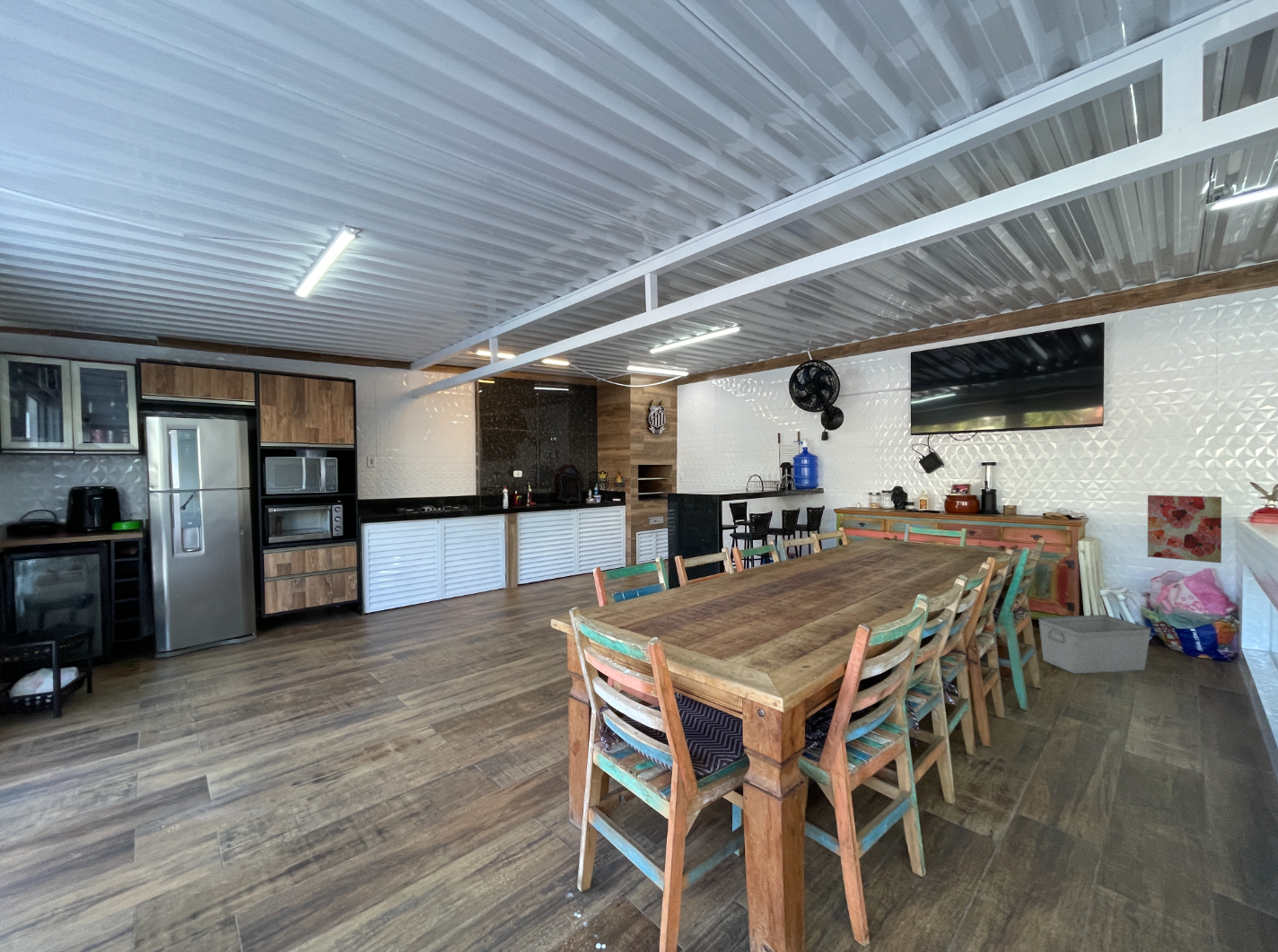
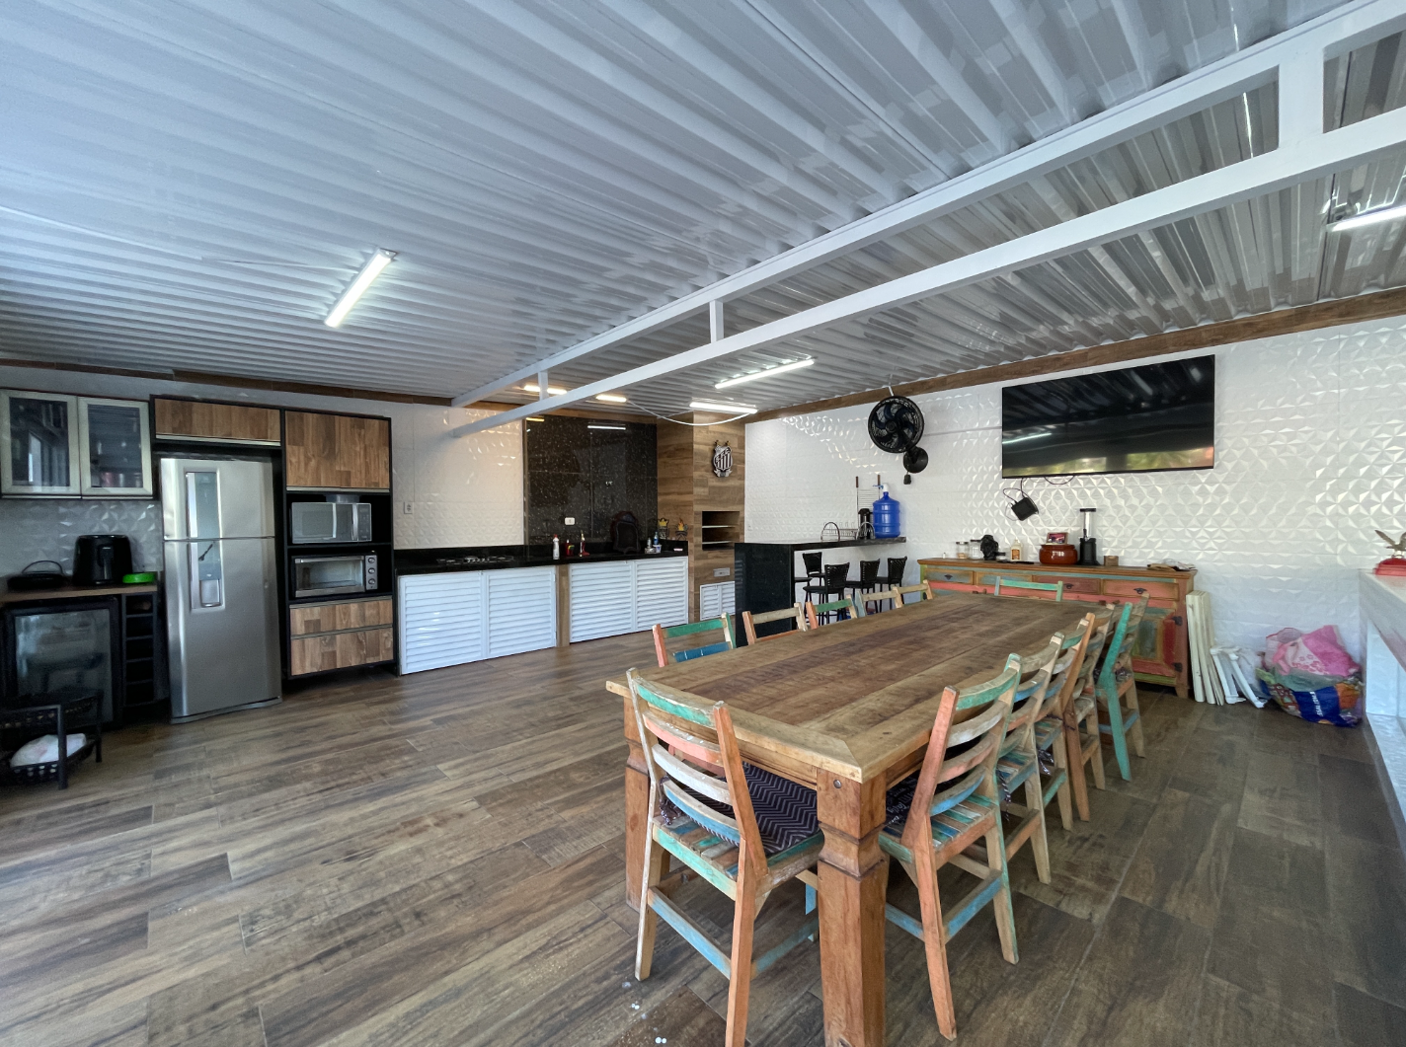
- storage bin (1092, 643)
- wall art (1183, 528)
